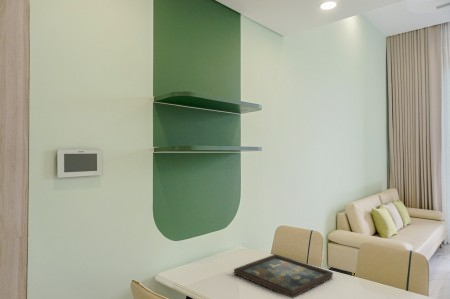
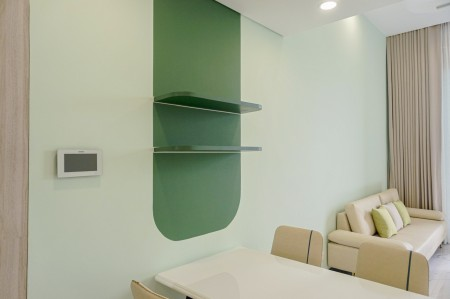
- decorative tray (282, 272)
